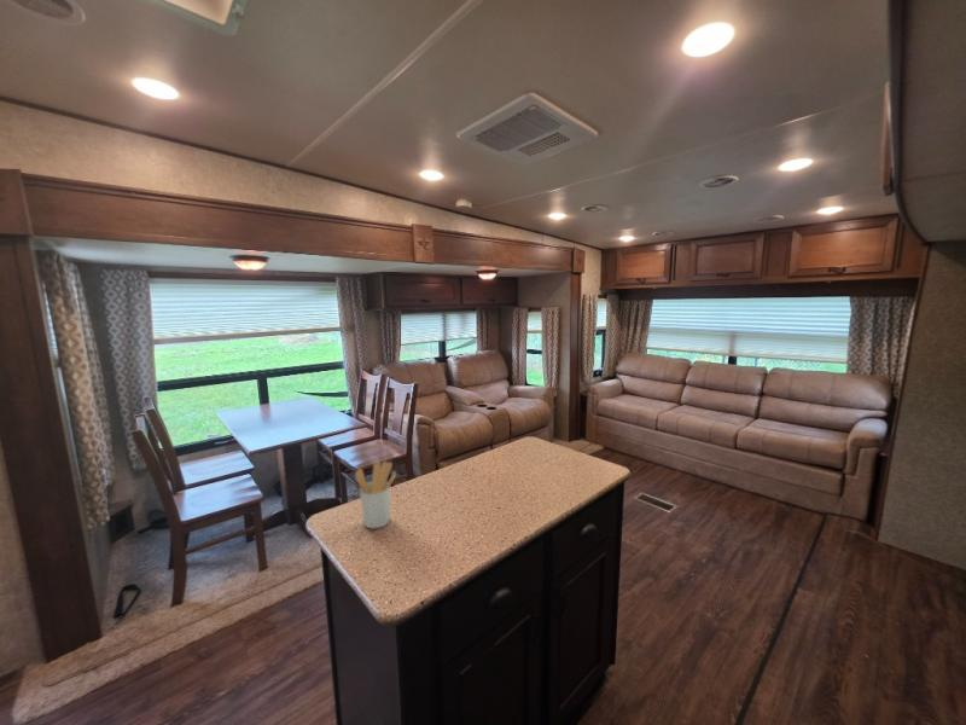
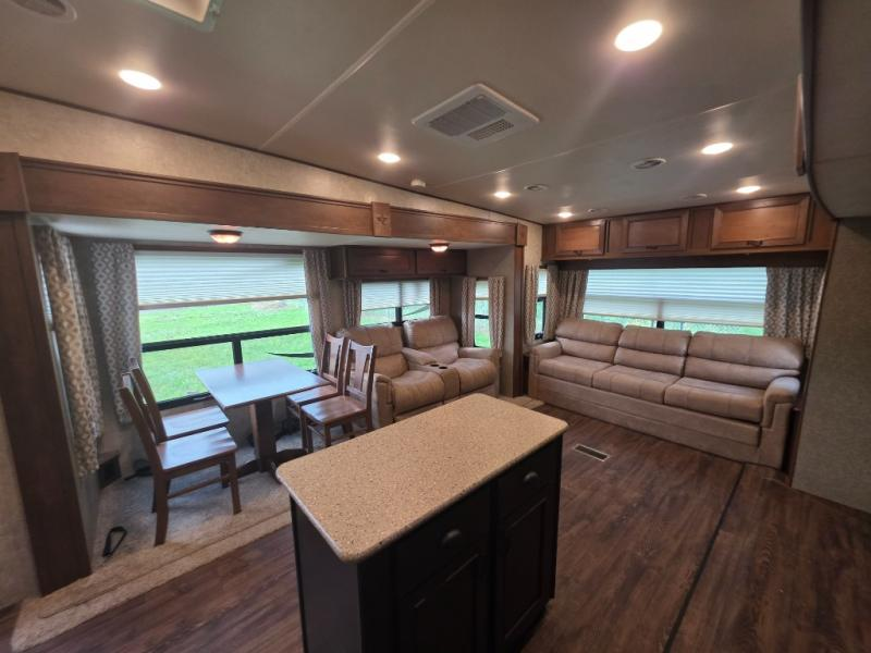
- utensil holder (378, 492)
